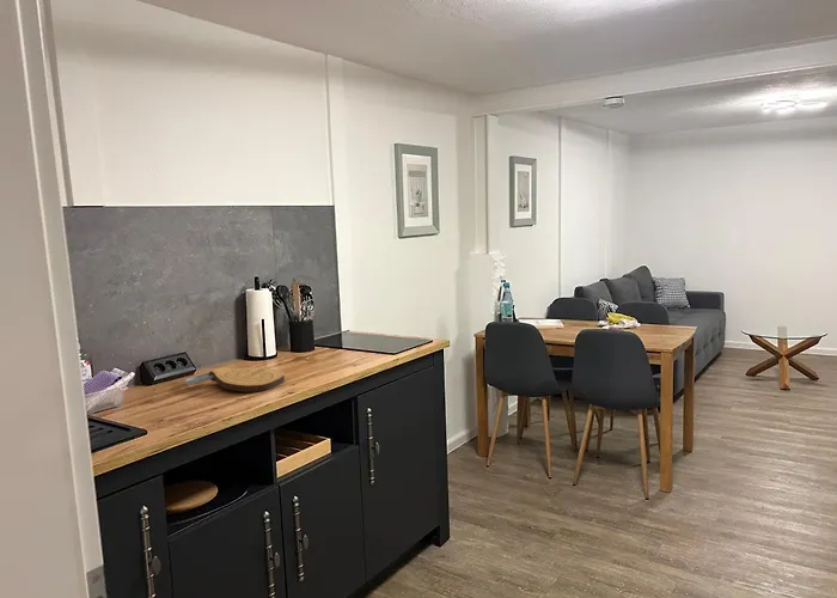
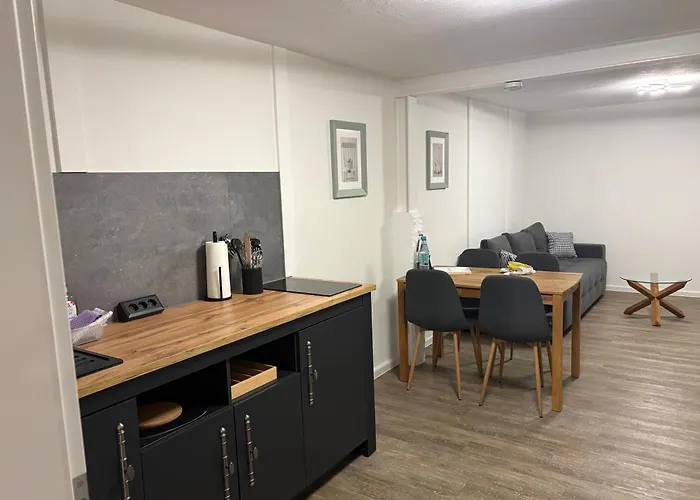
- key chain (232, 376)
